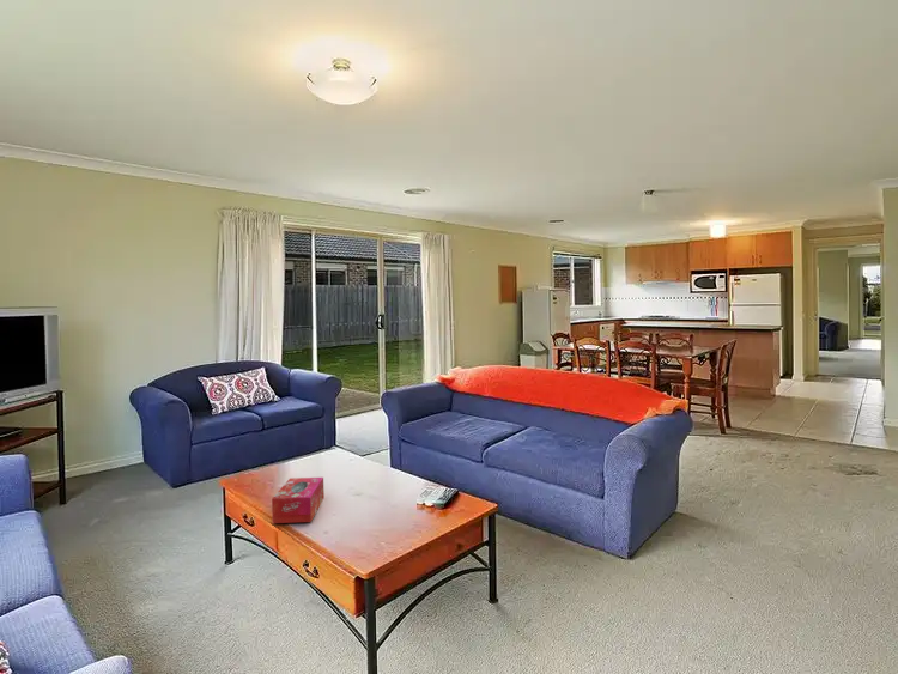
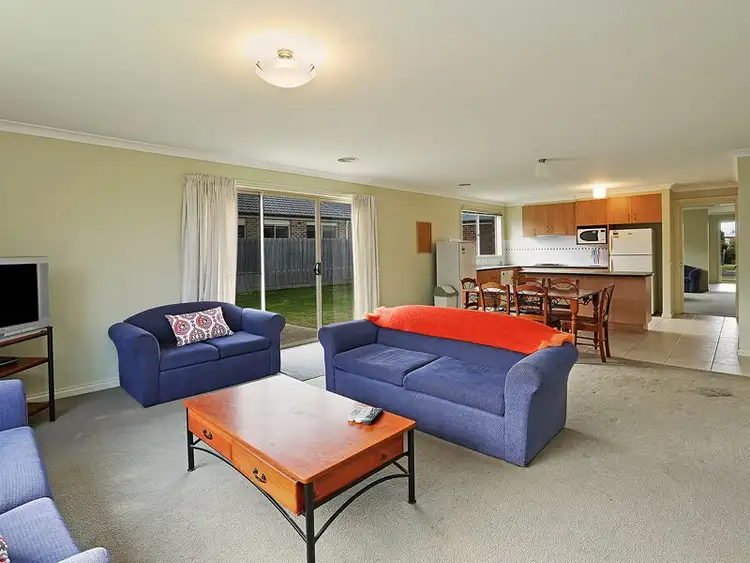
- tissue box (299, 498)
